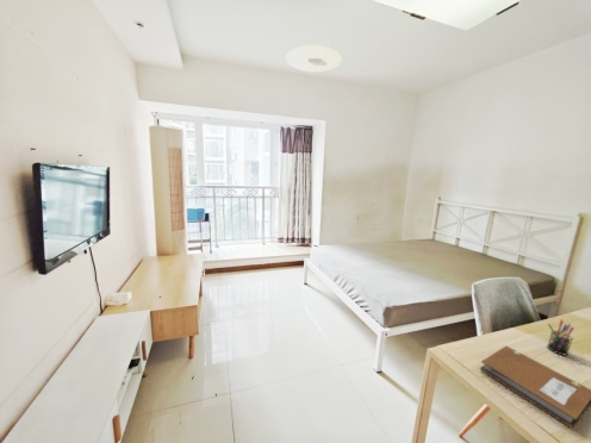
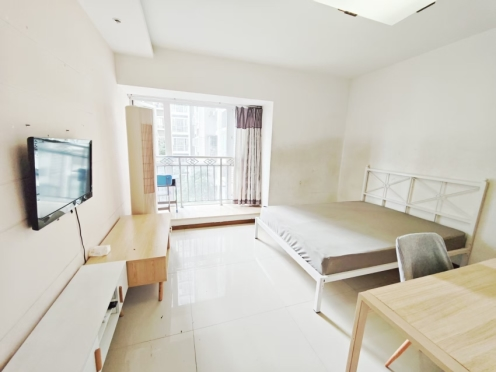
- notebook (536, 380)
- ceiling light (313, 57)
- pen holder (558, 336)
